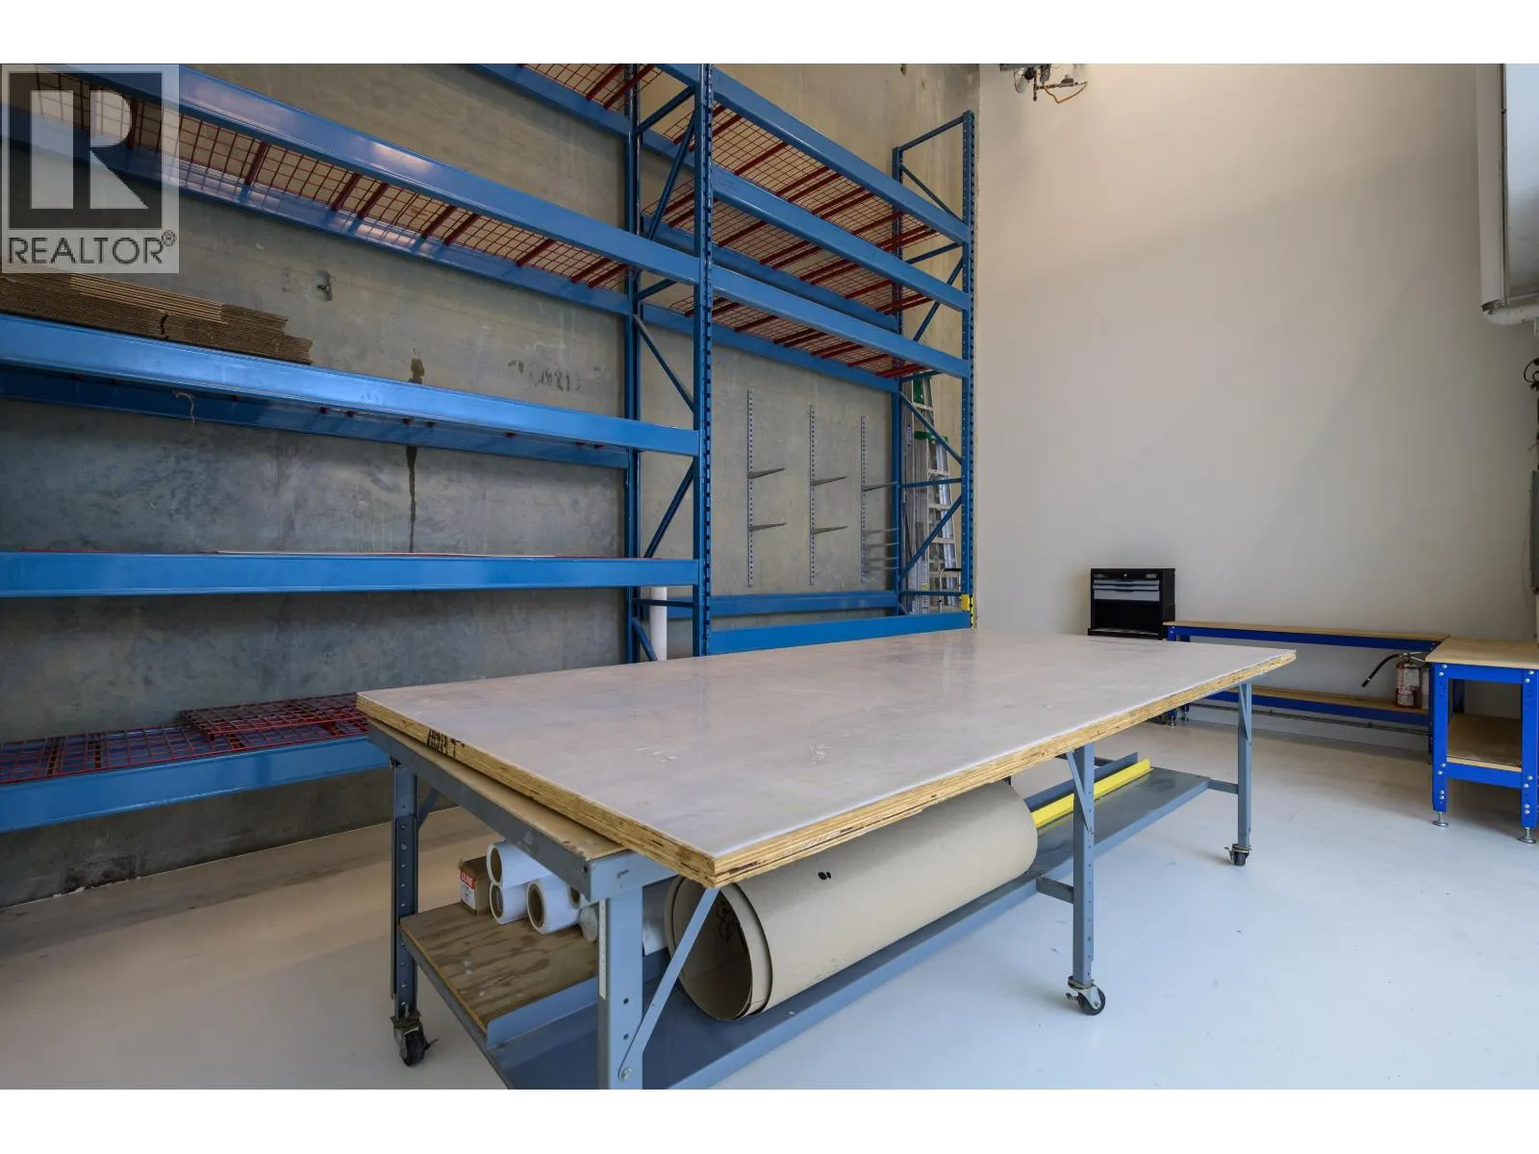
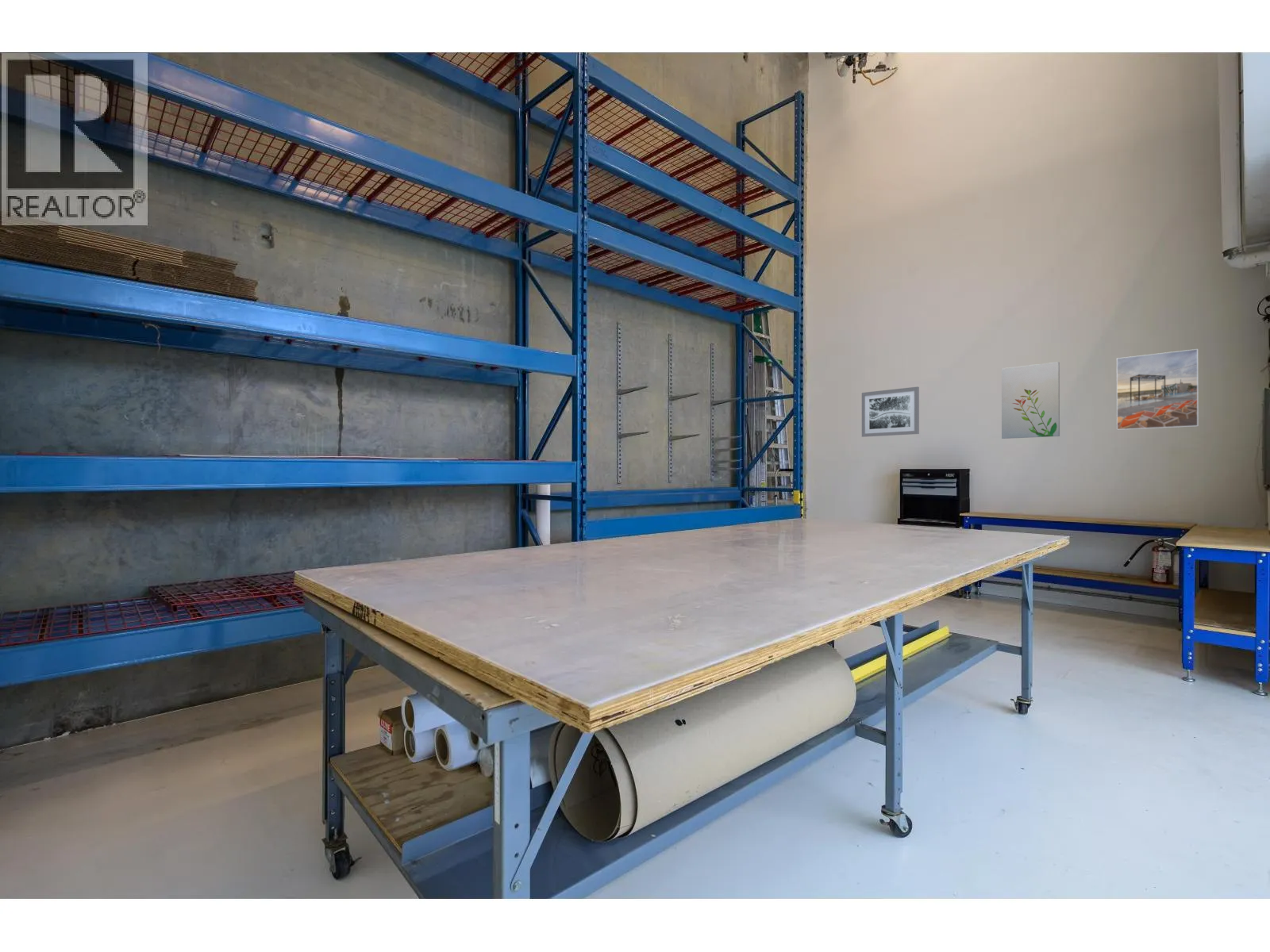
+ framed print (1156, 390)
+ wall art (889, 413)
+ wall art (1029, 401)
